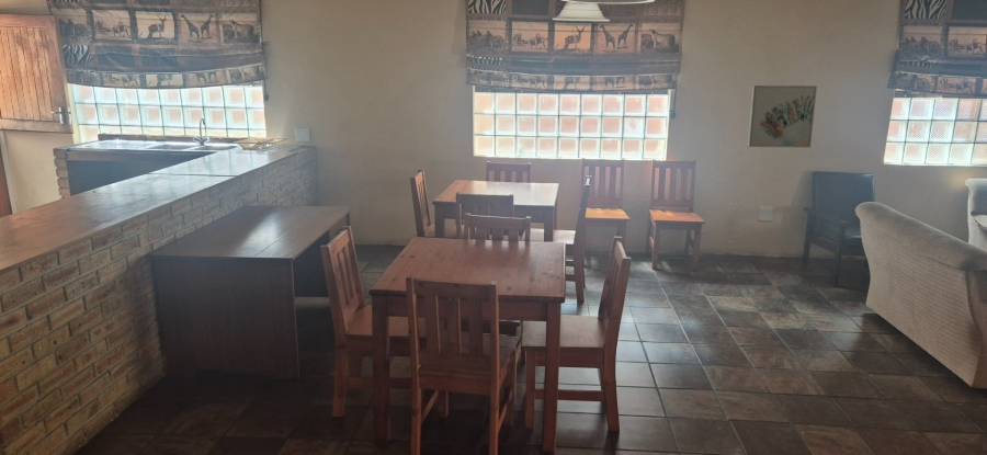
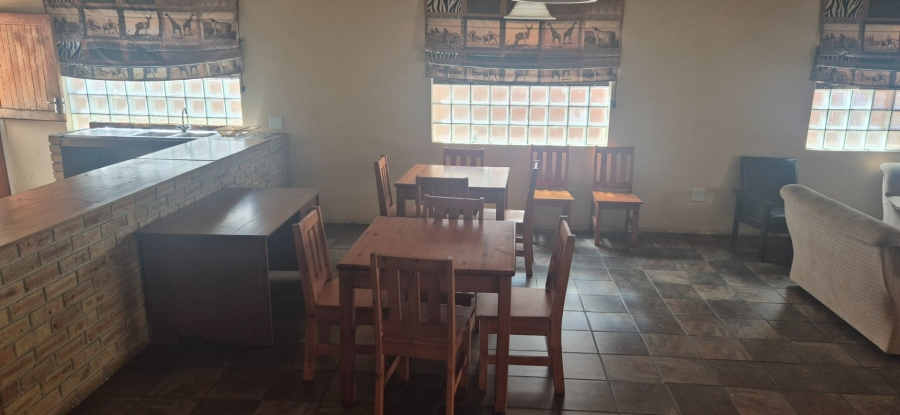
- wall art (781, 116)
